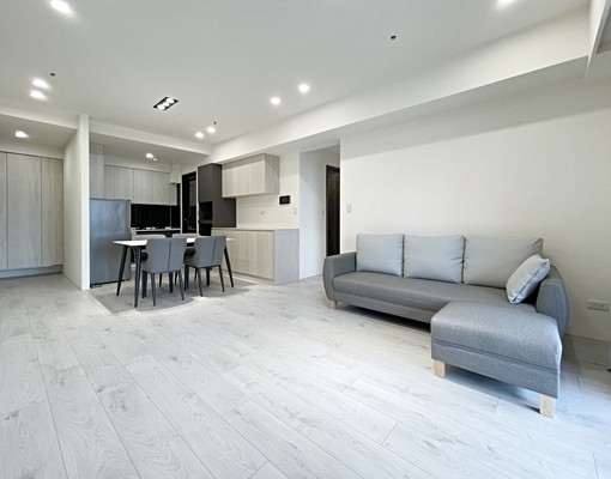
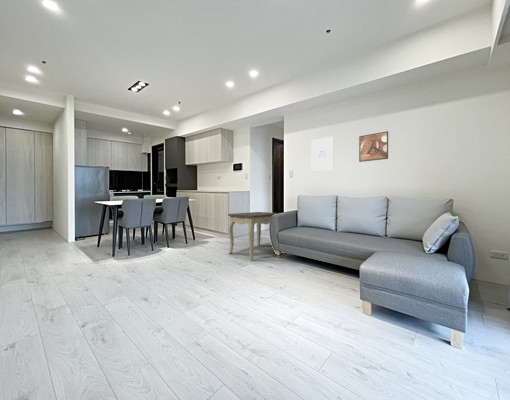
+ wall art (322, 154)
+ side table (253, 232)
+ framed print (373, 147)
